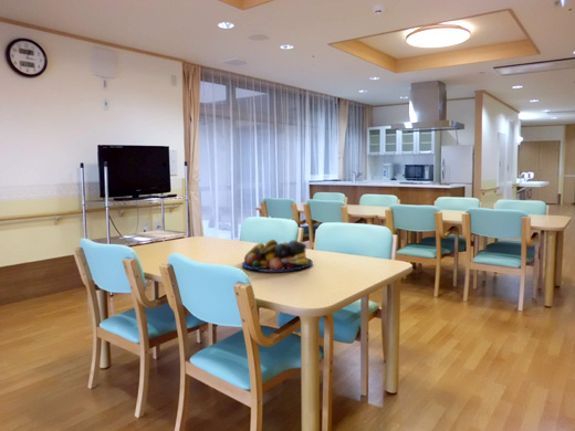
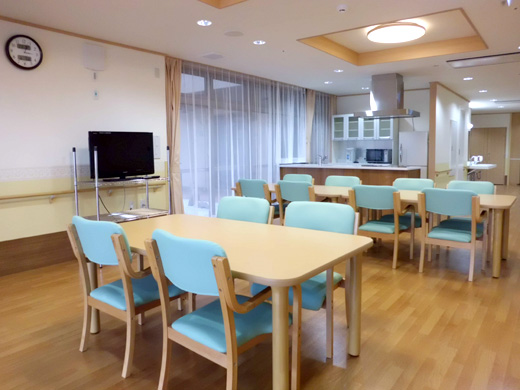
- fruit bowl (276, 251)
